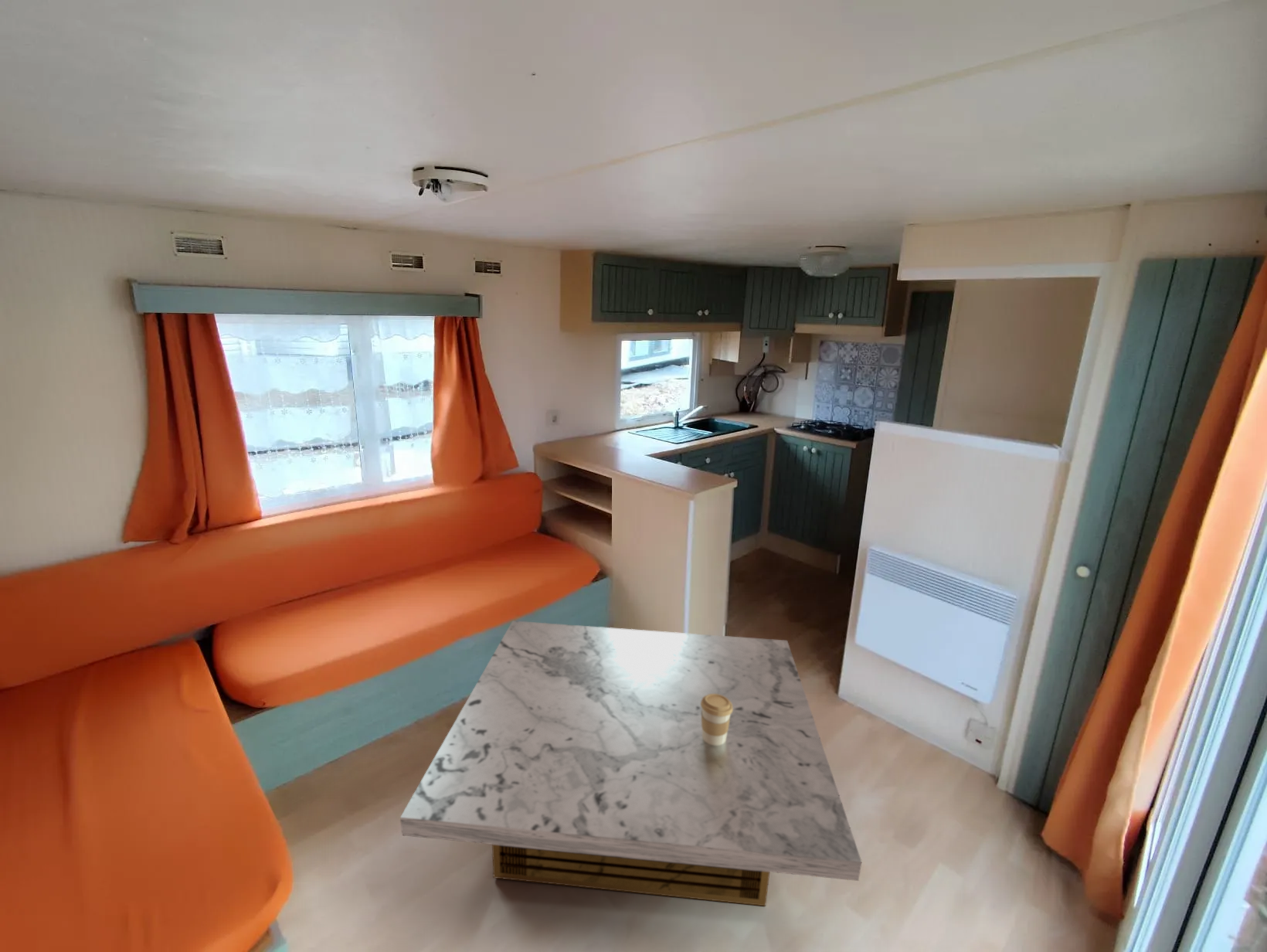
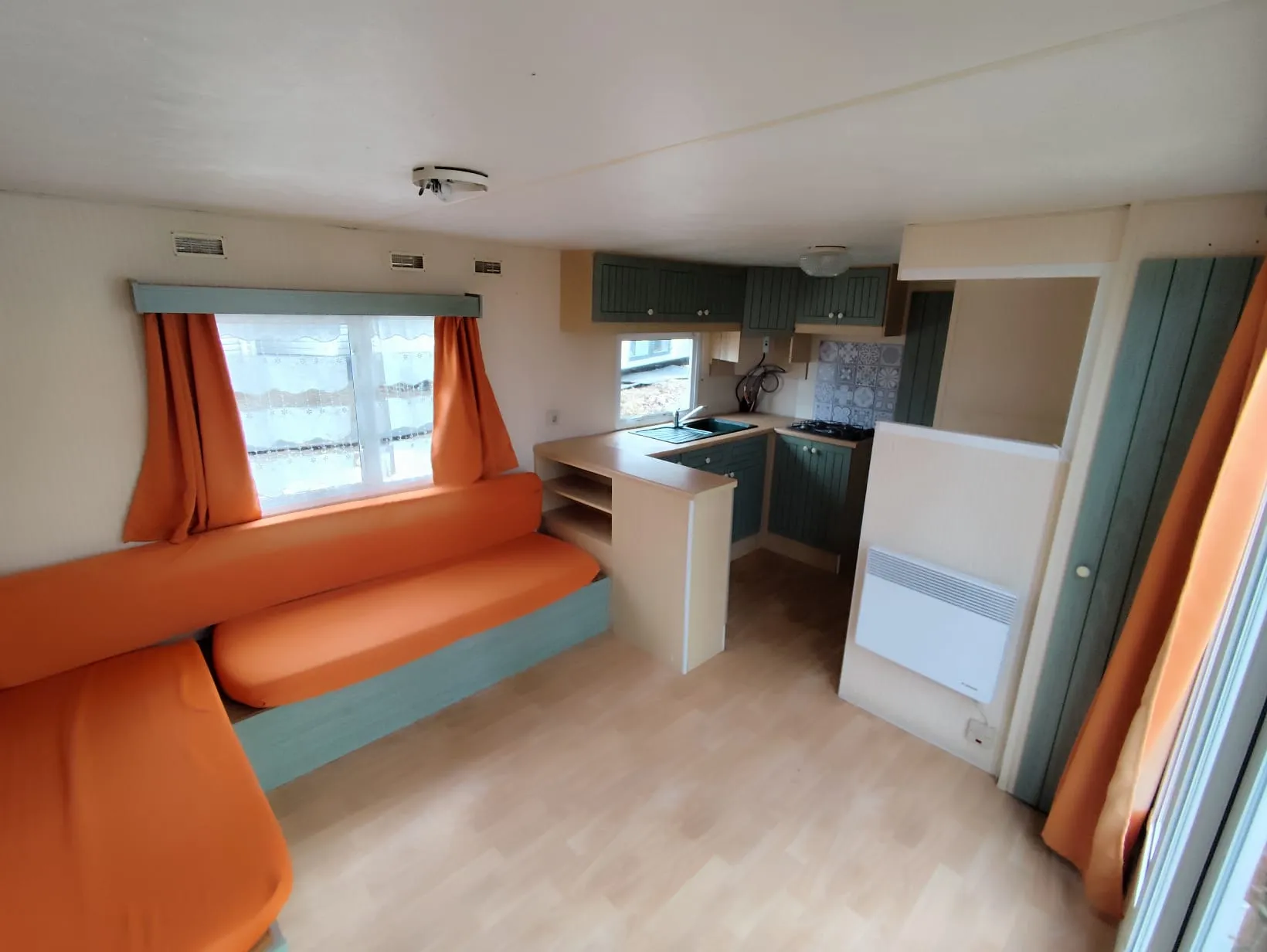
- coffee table (636, 780)
- coffee cup (715, 717)
